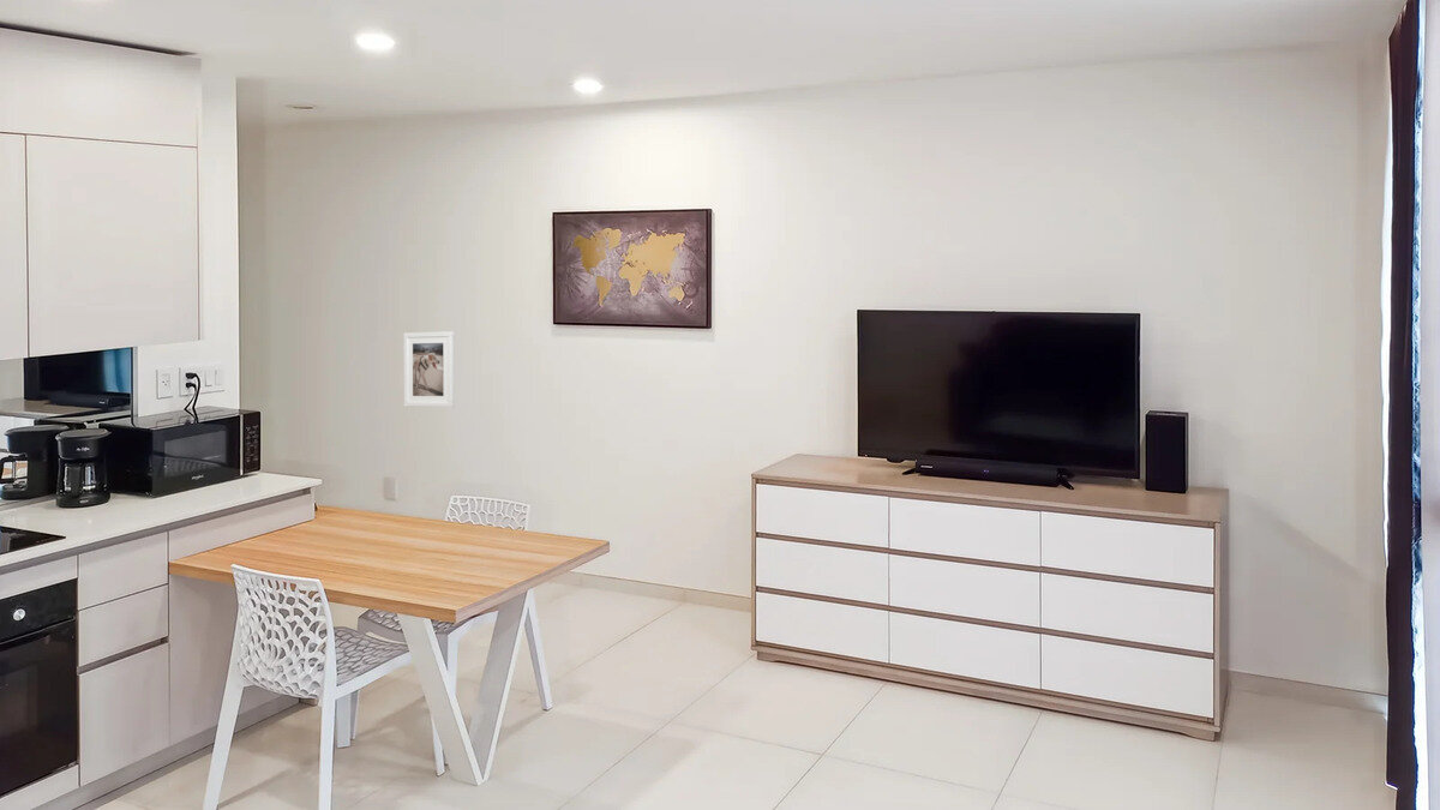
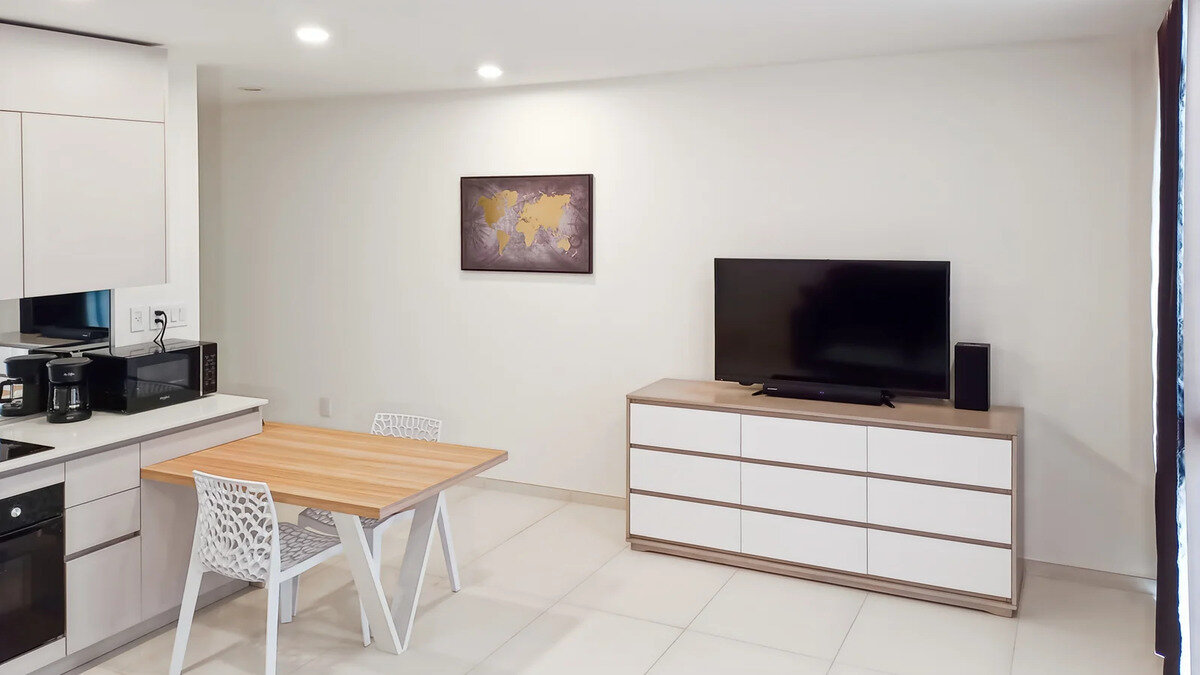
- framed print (428, 370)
